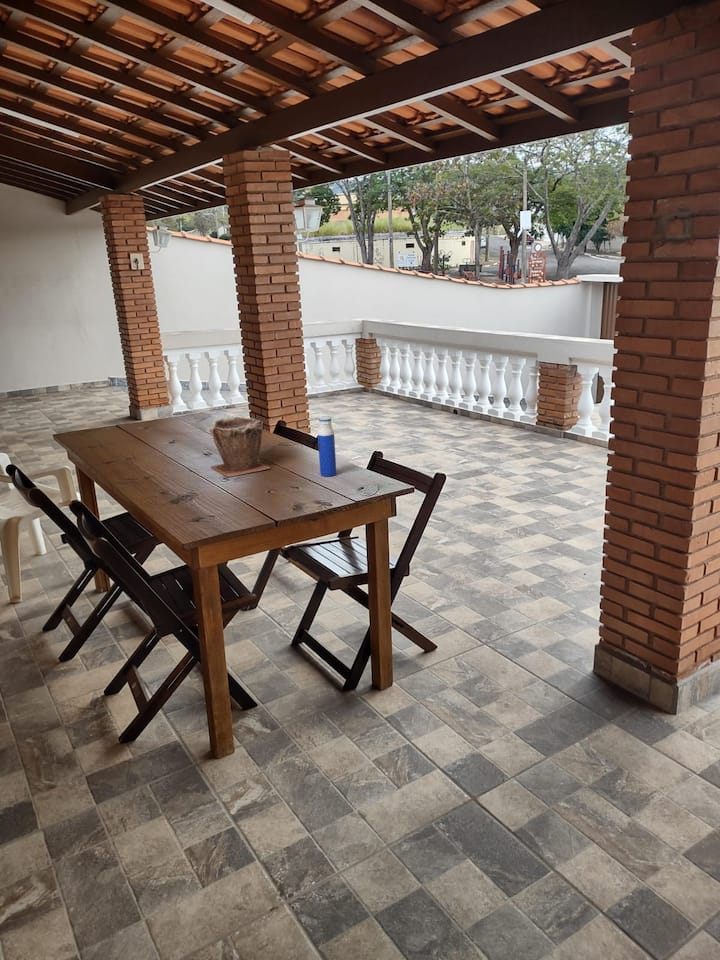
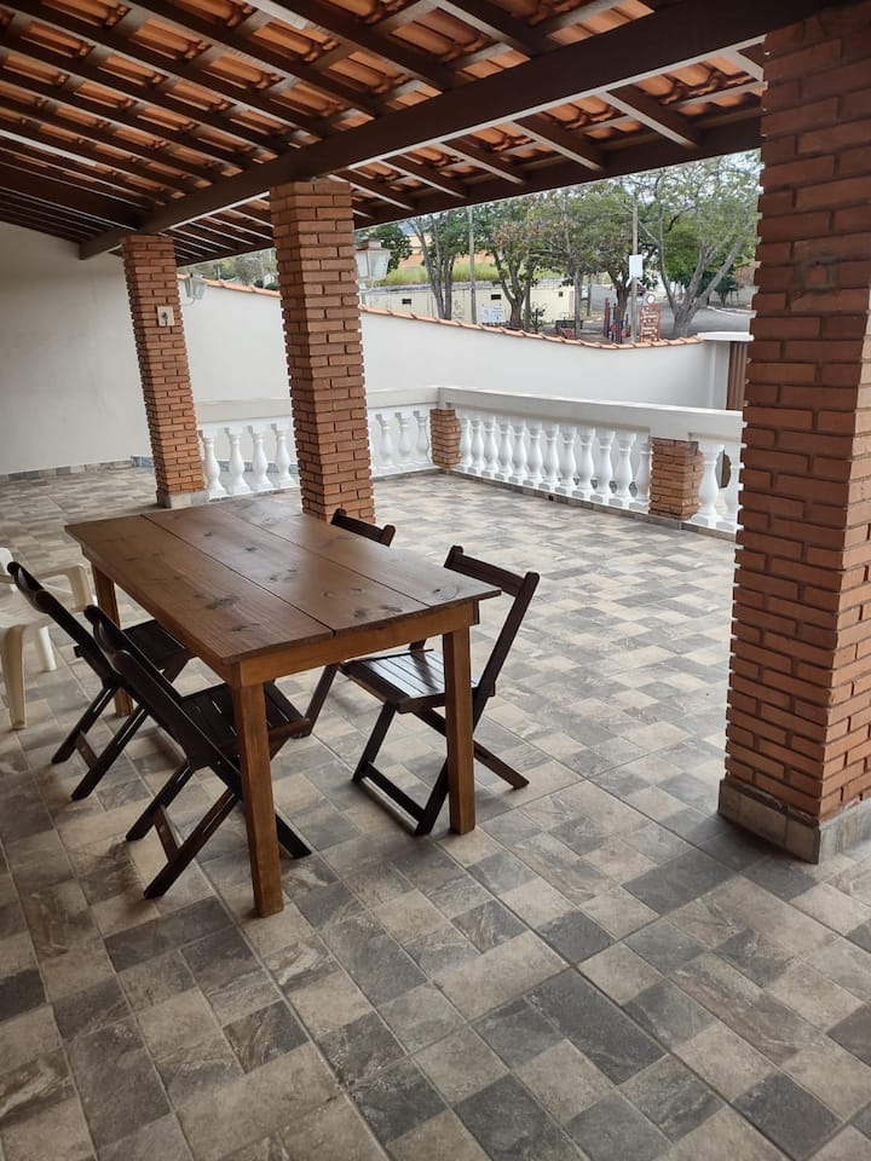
- plant pot (238, 444)
- water bottle (326, 446)
